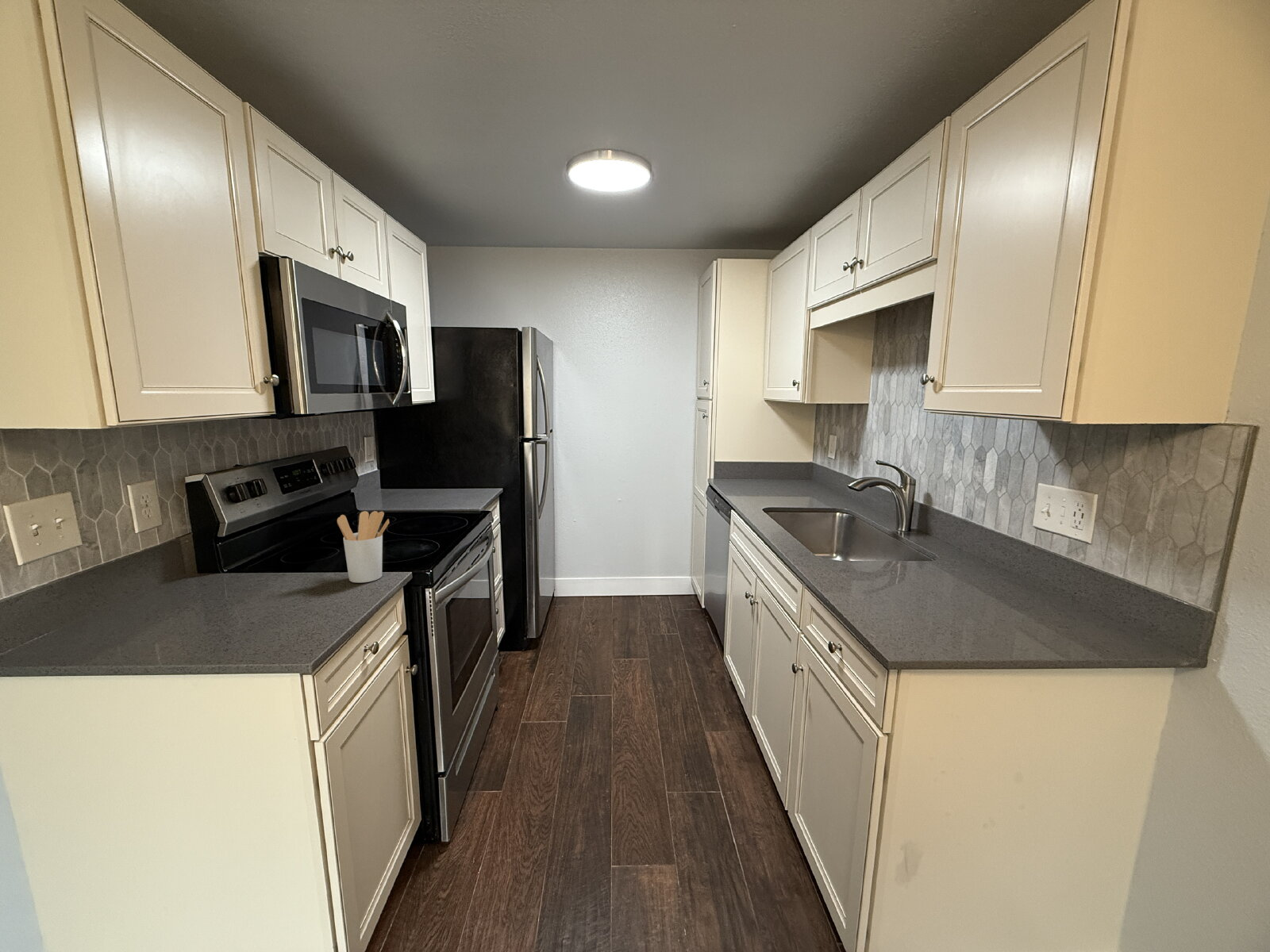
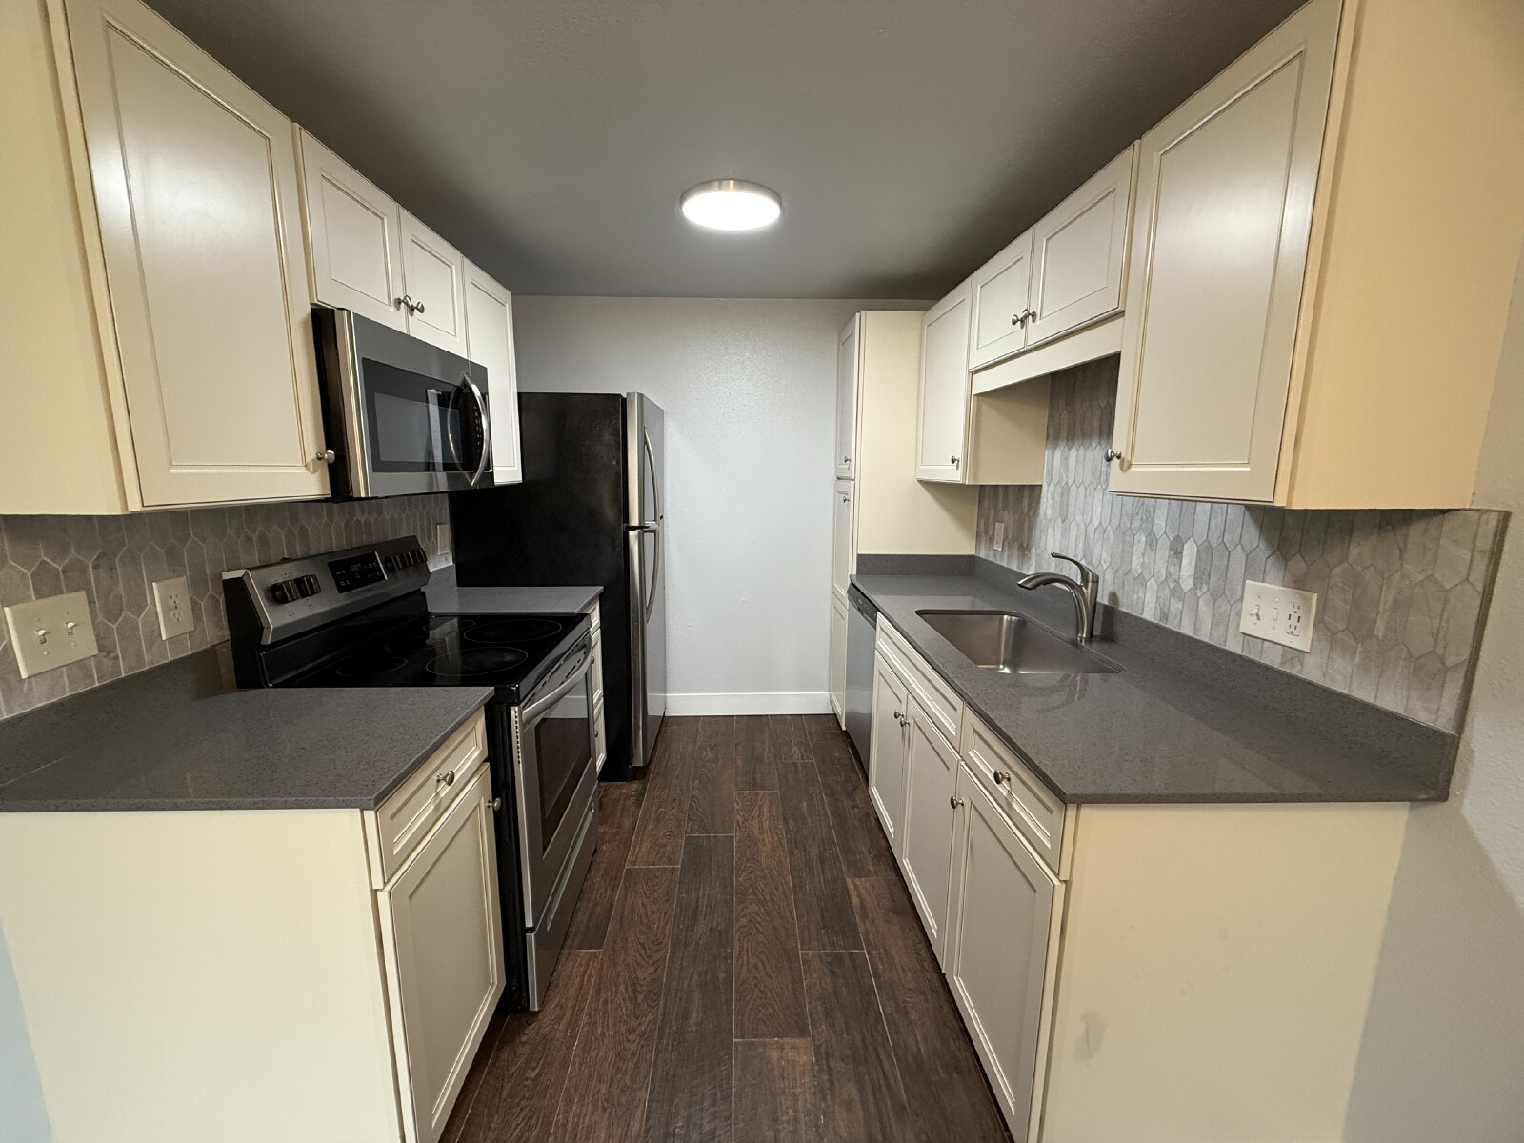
- utensil holder (367, 544)
